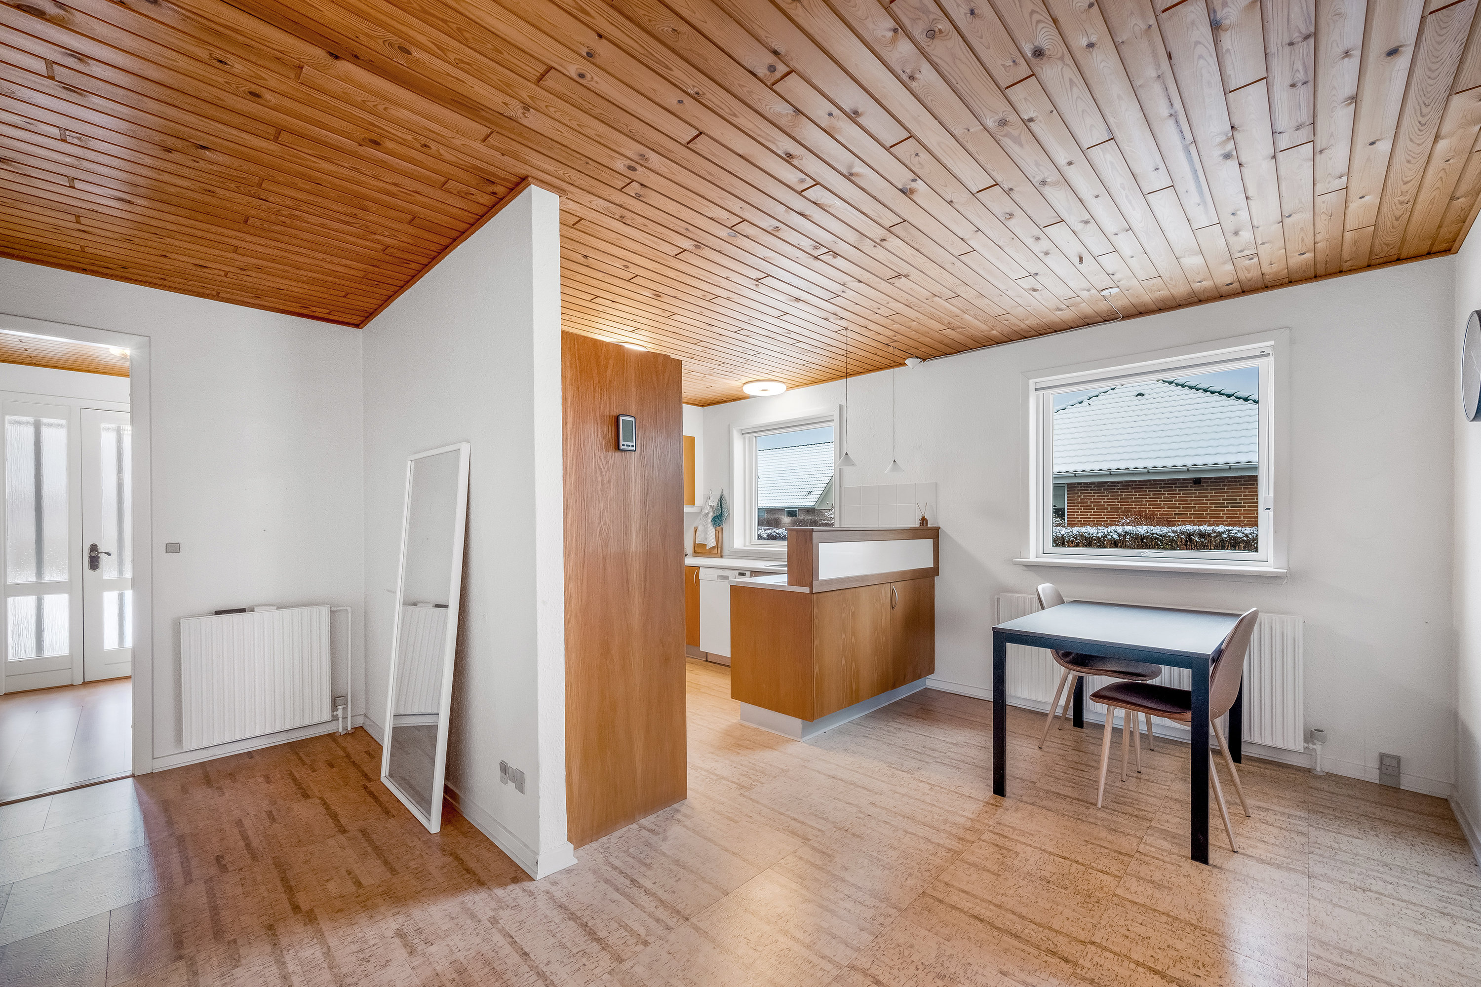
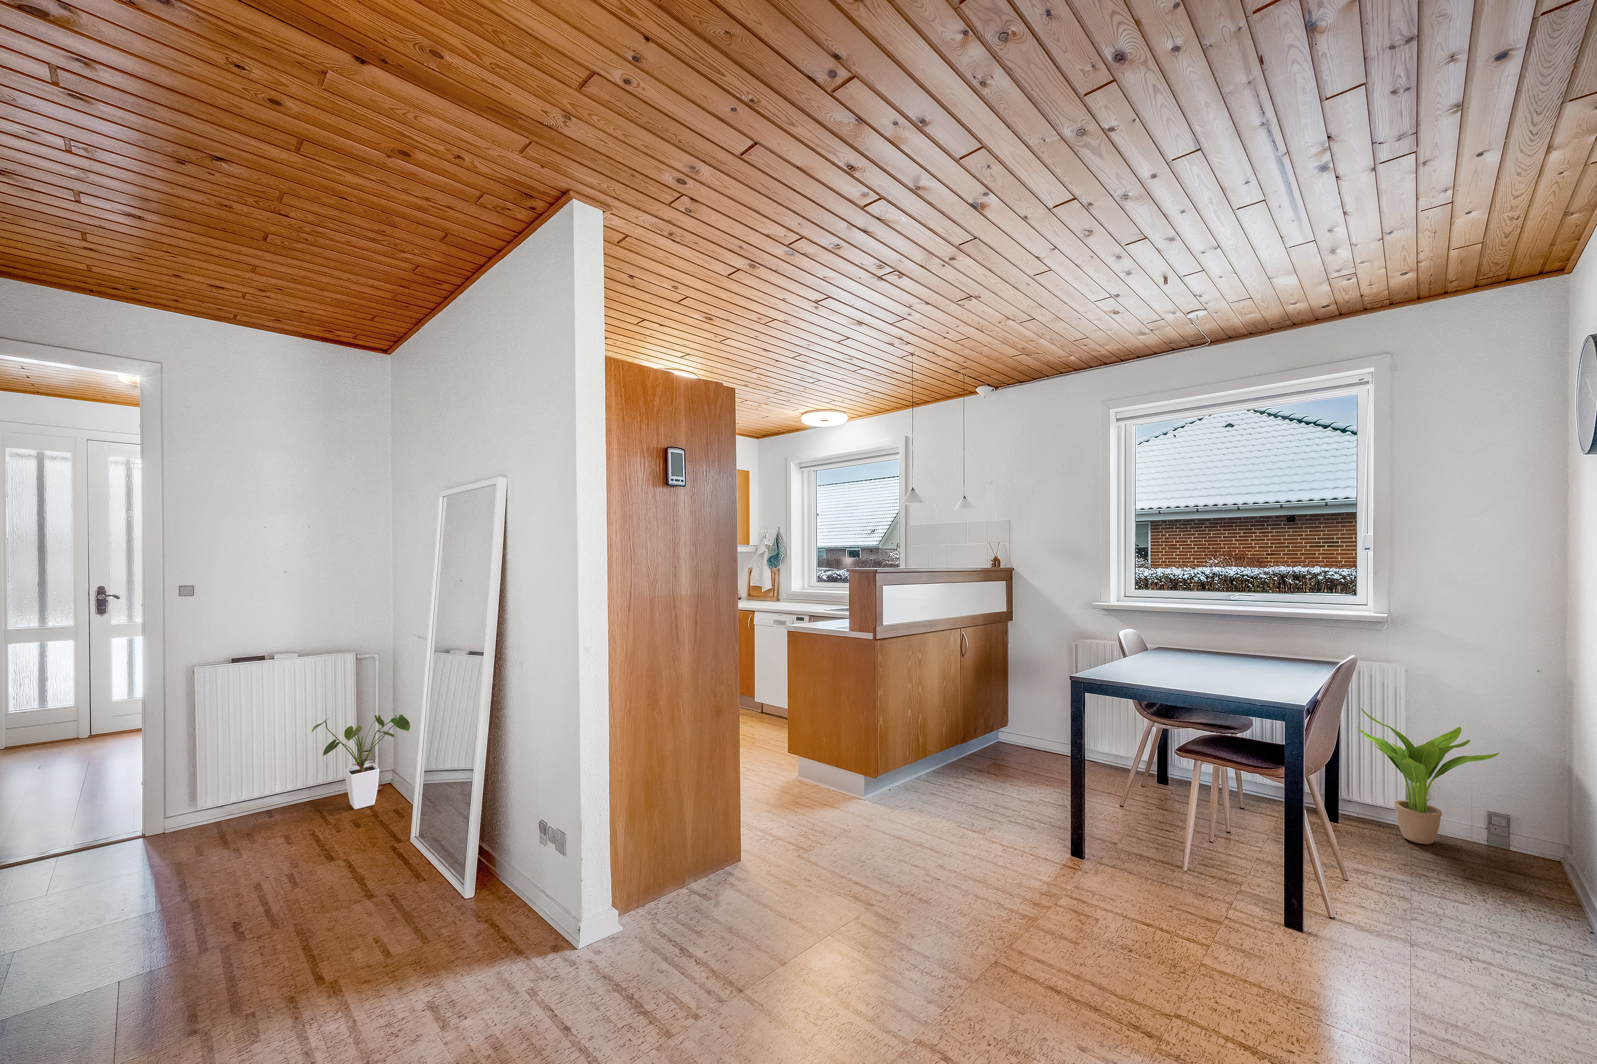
+ house plant (365, 761)
+ potted plant (1421, 778)
